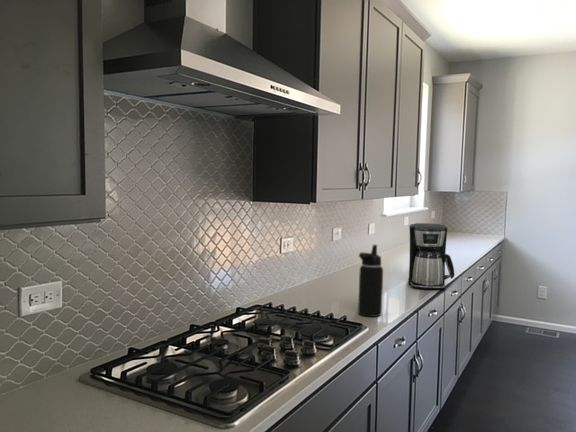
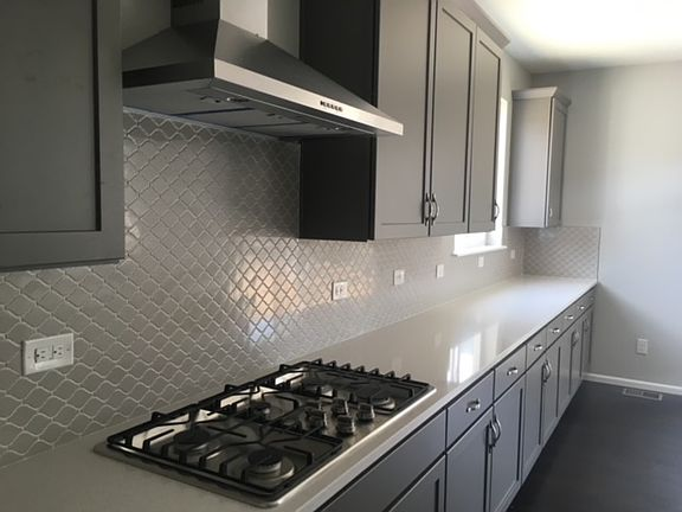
- coffee maker (431, 254)
- water bottle (369, 280)
